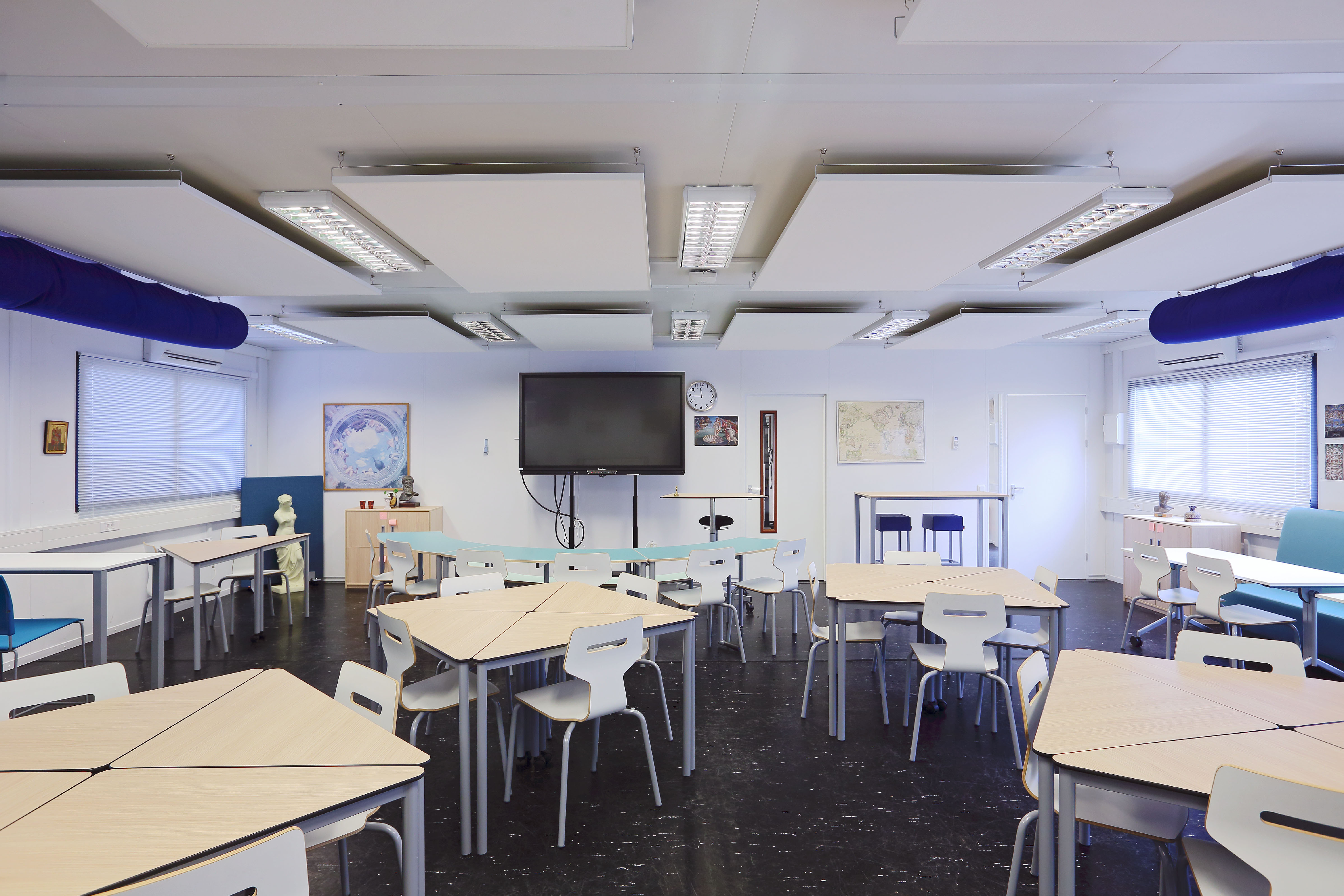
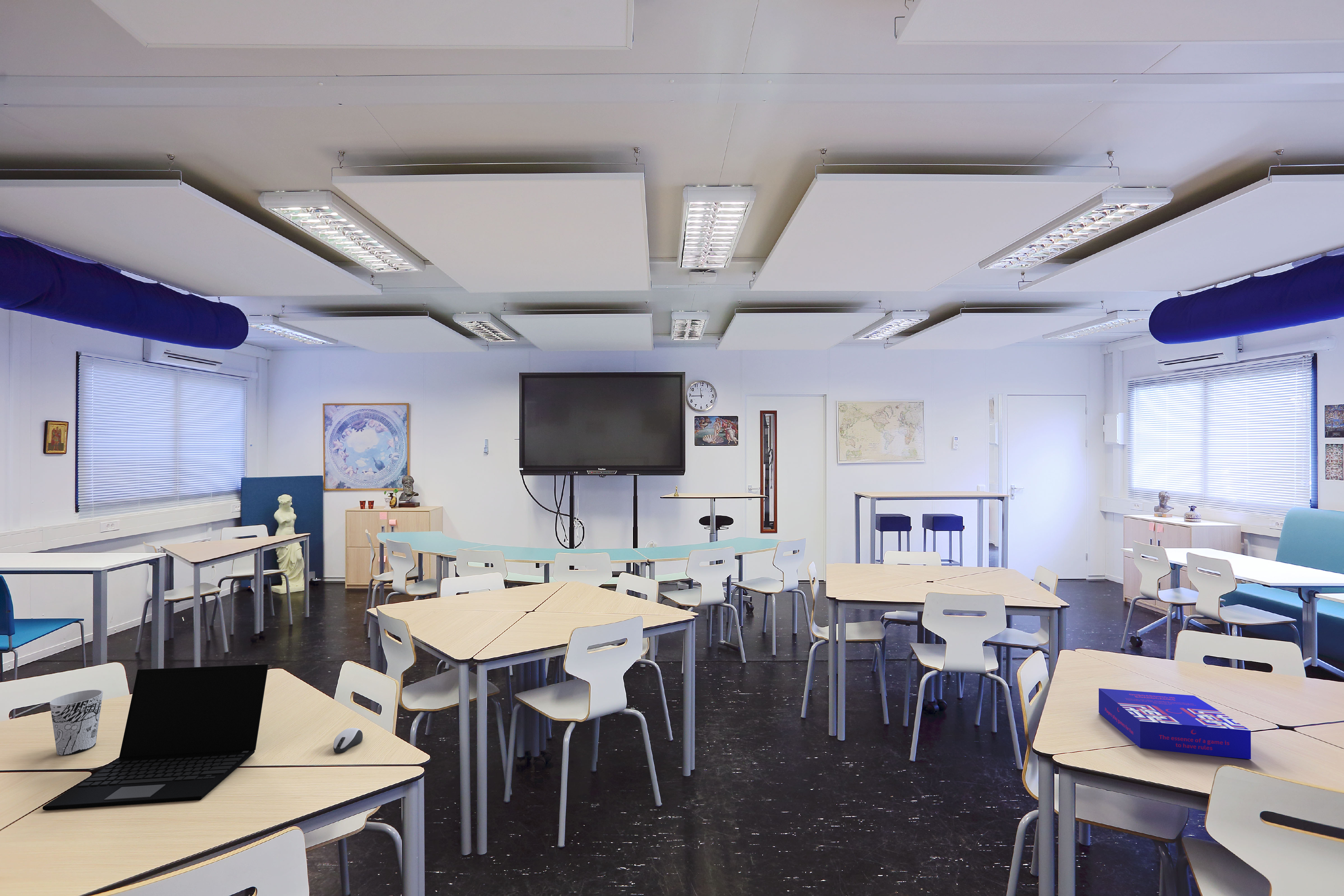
+ board game (1168, 721)
+ laptop (168, 729)
+ computer mouse (348, 738)
+ cup (77, 723)
